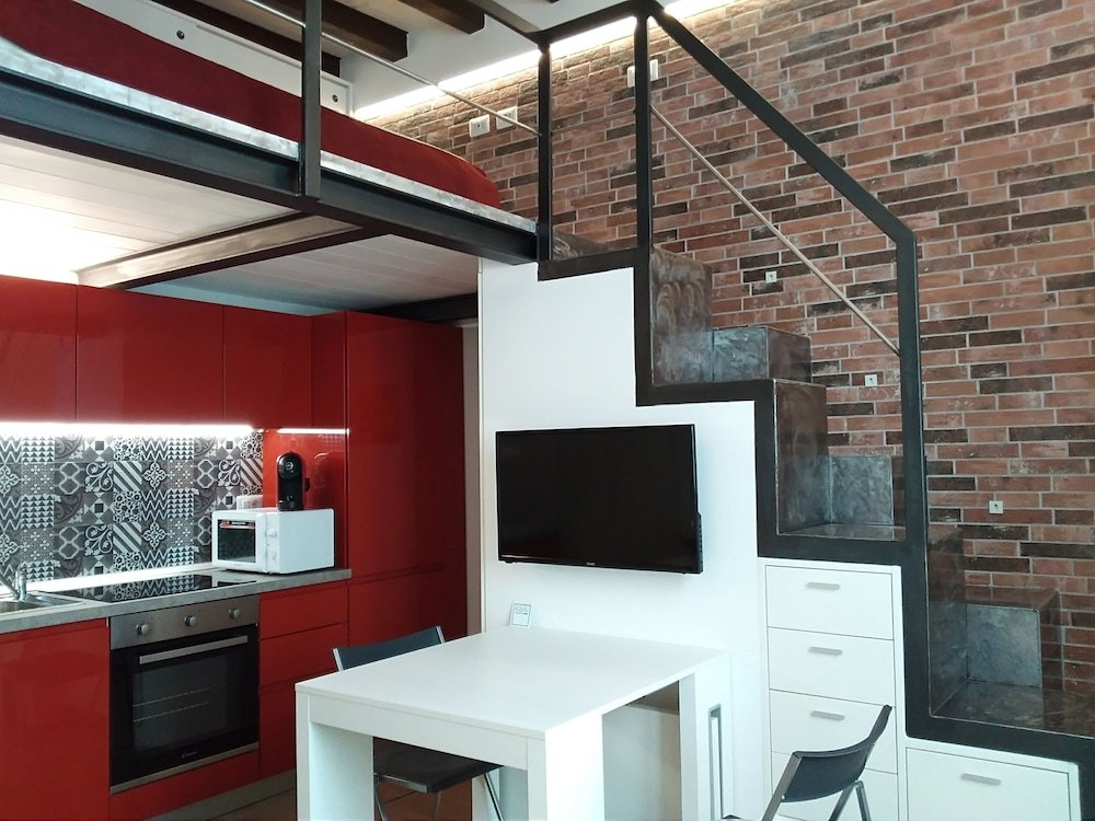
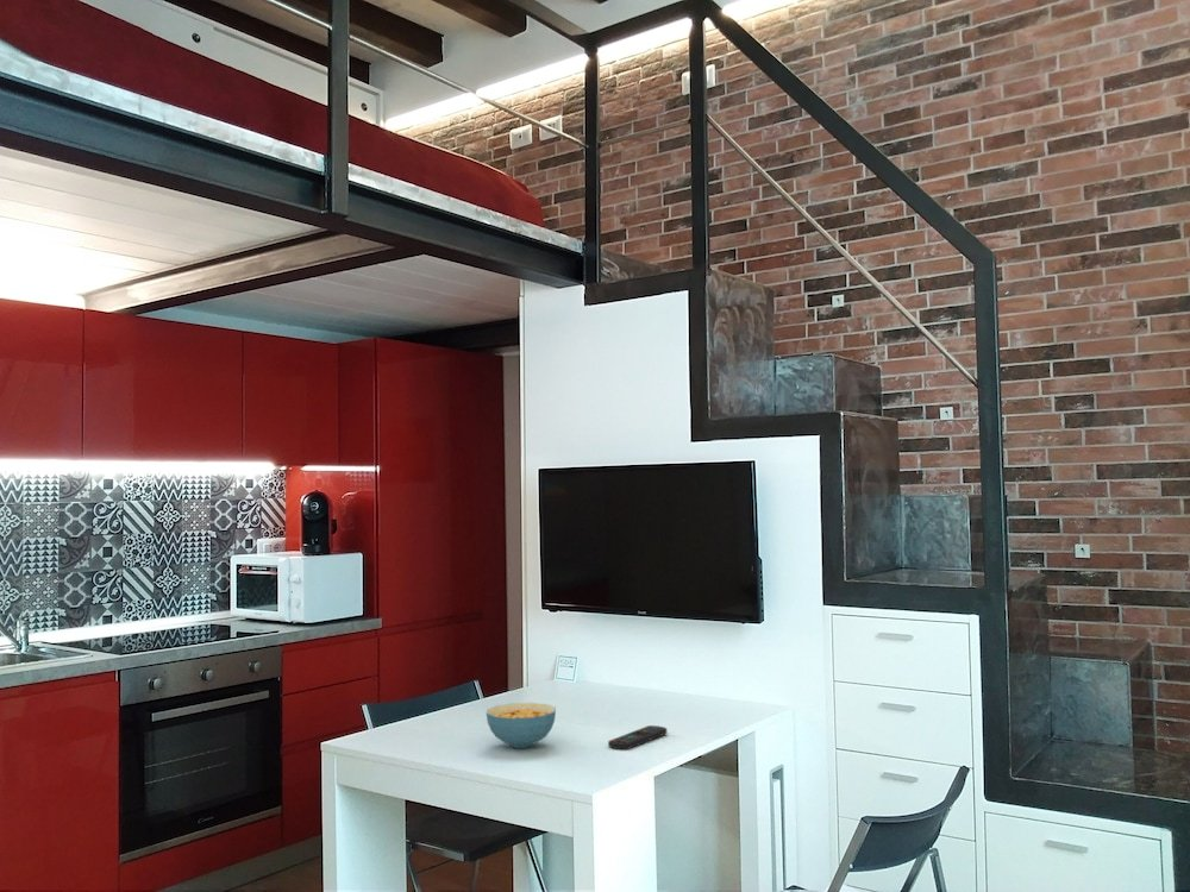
+ cereal bowl (521, 727)
+ remote control (638, 736)
